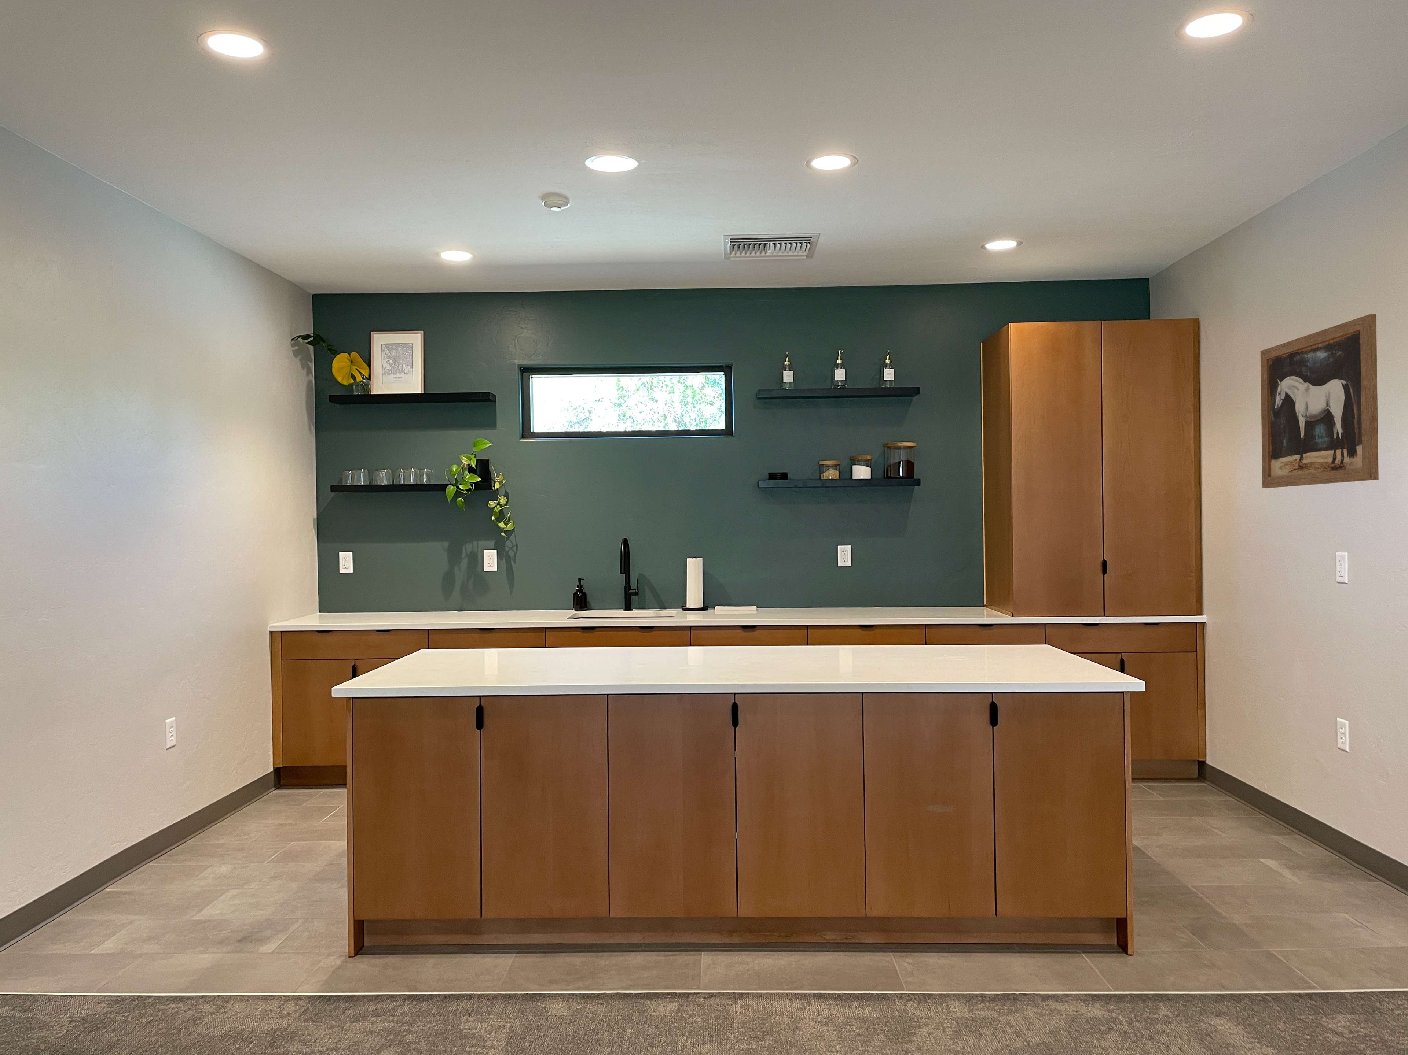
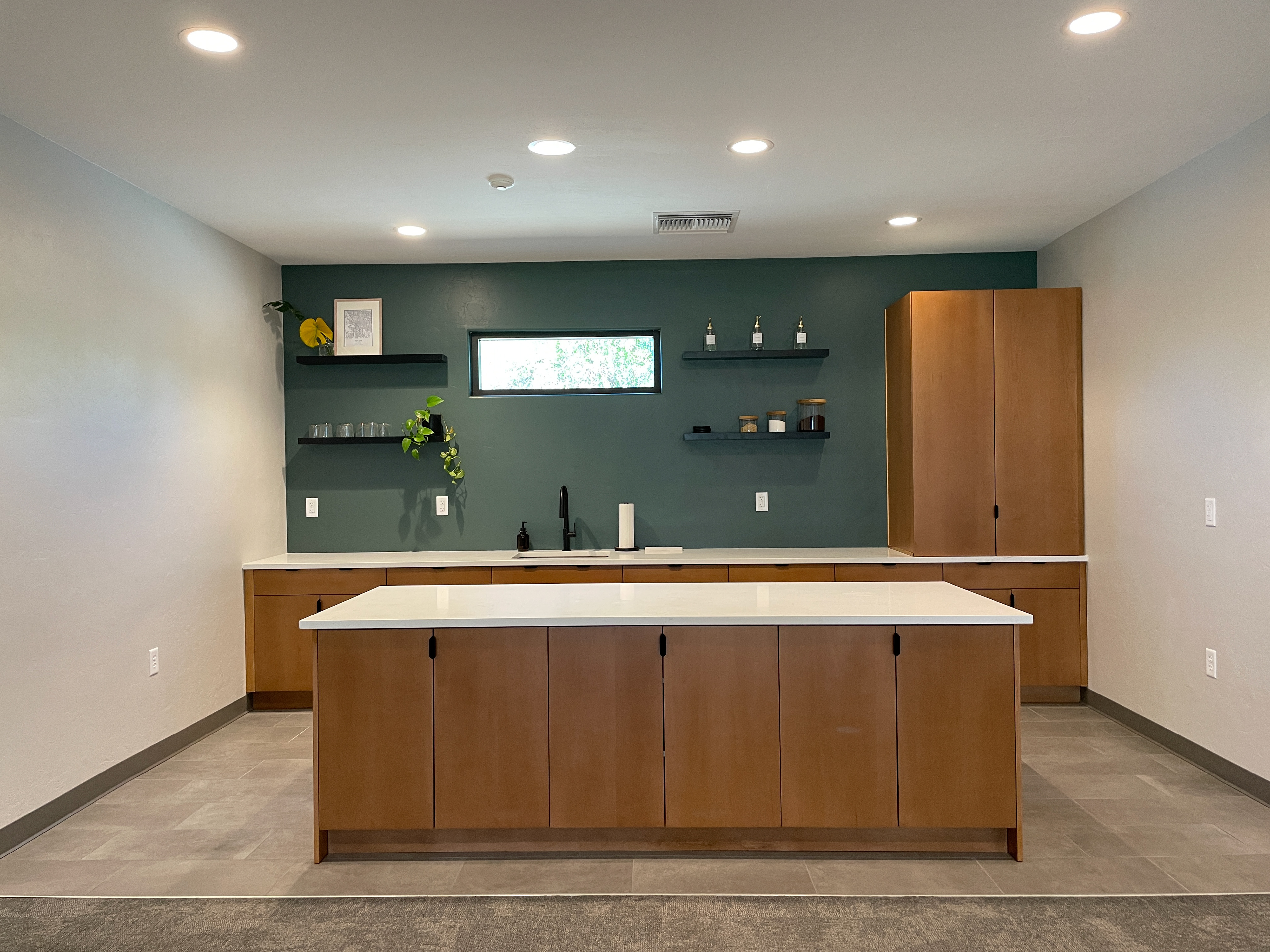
- wall art (1314, 409)
